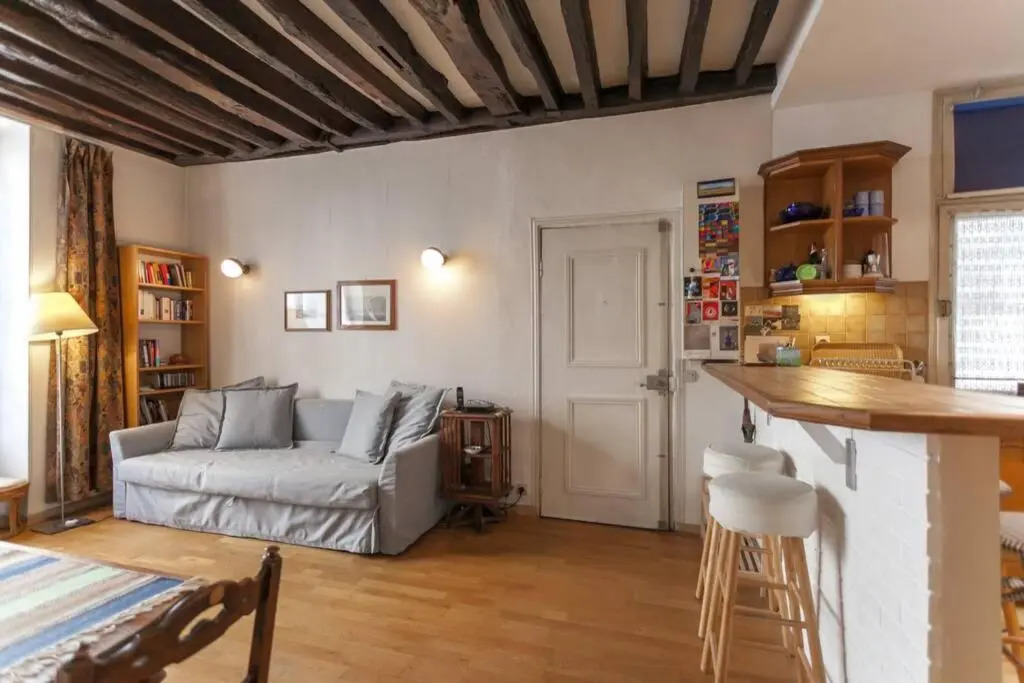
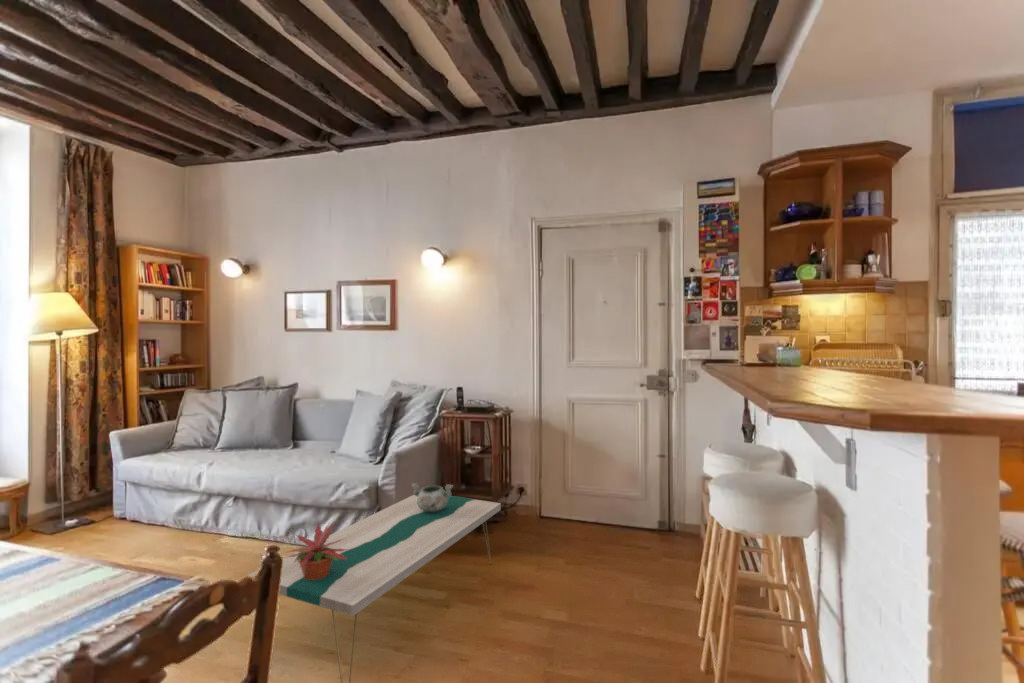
+ potted plant (317, 547)
+ coffee table (396, 568)
+ decorative bowl (431, 496)
